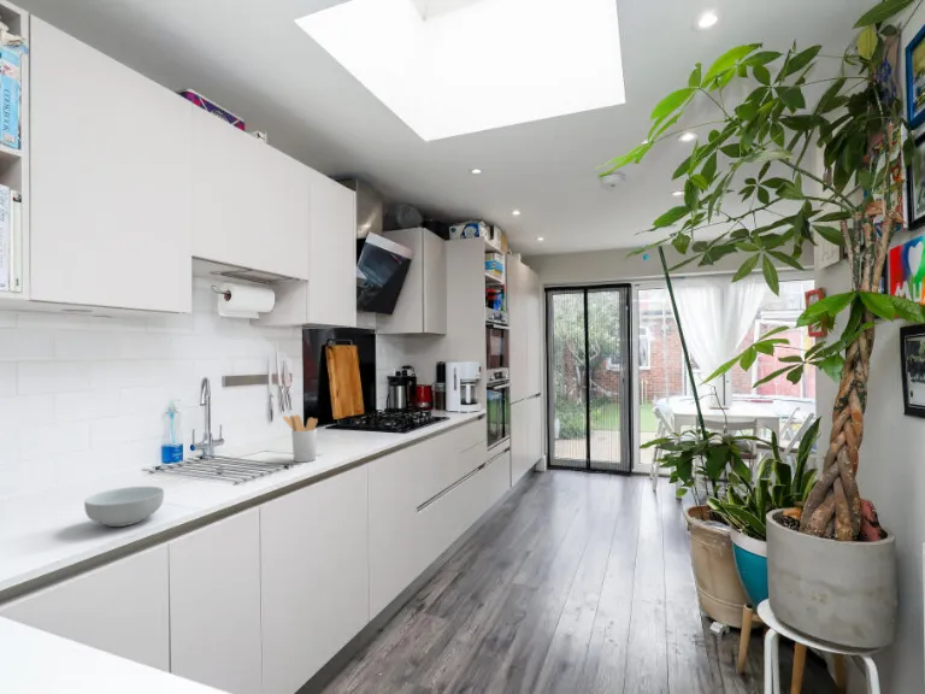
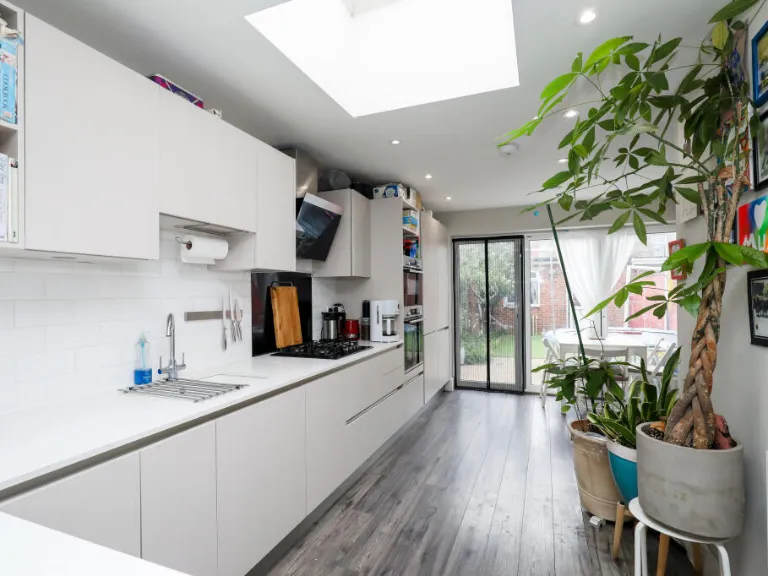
- cereal bowl (125, 507)
- utensil holder (300, 436)
